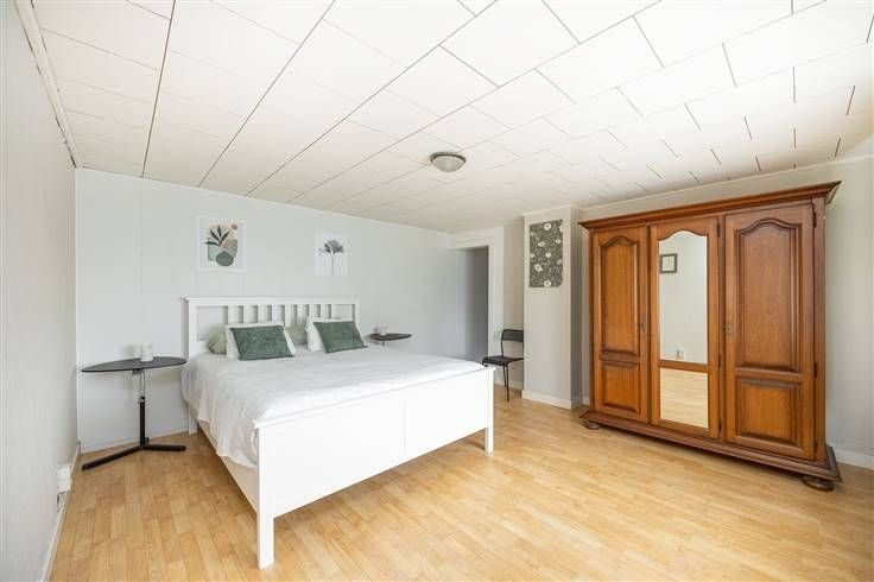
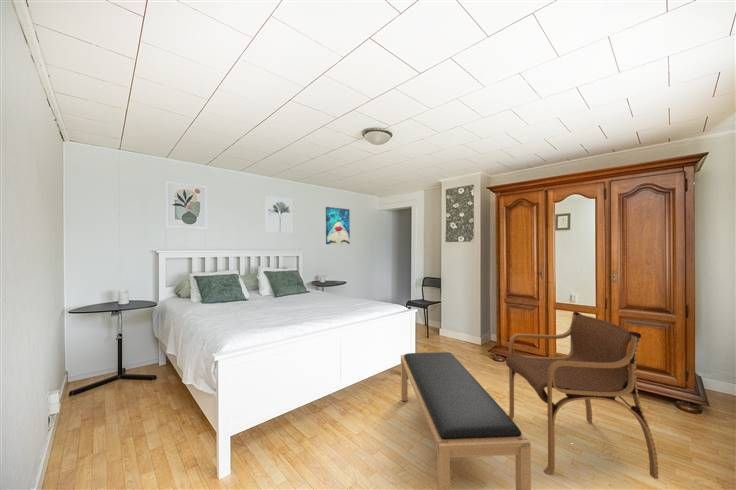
+ armchair (569, 382)
+ wall art (338, 226)
+ bench (447, 410)
